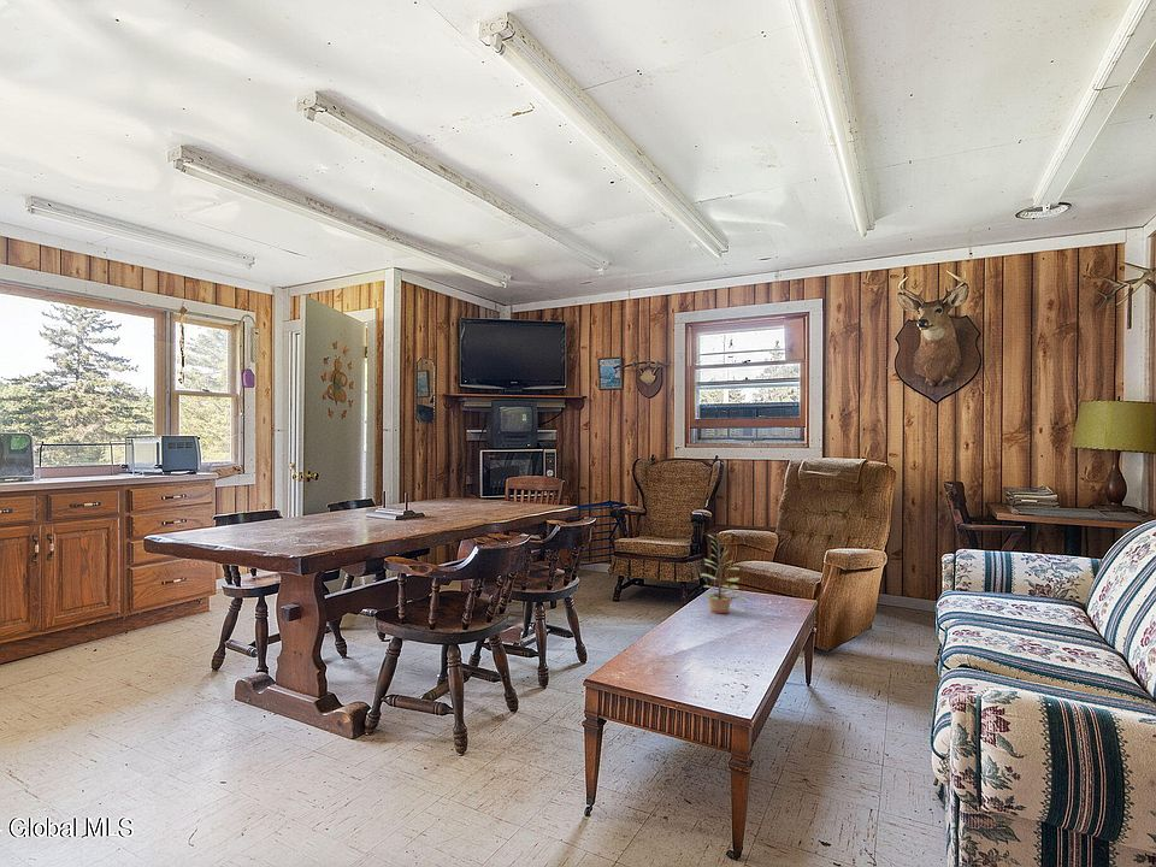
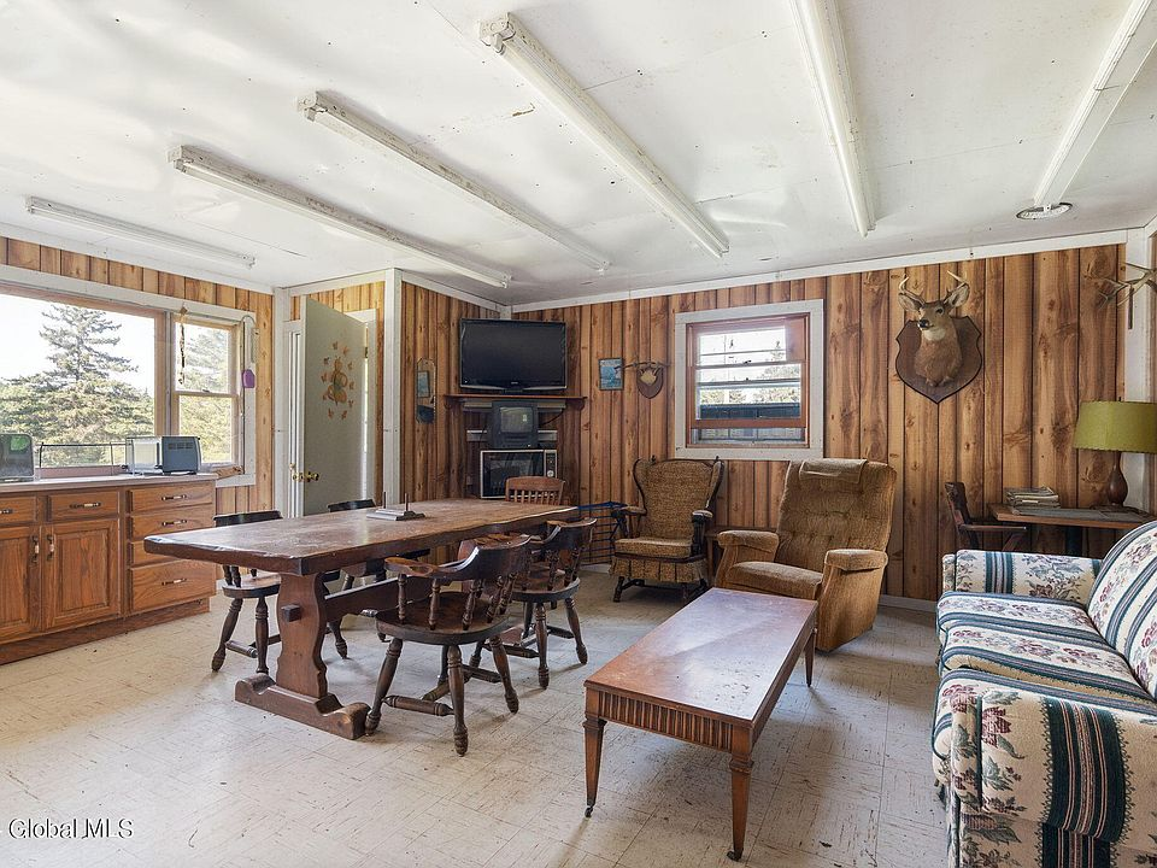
- plant (722, 572)
